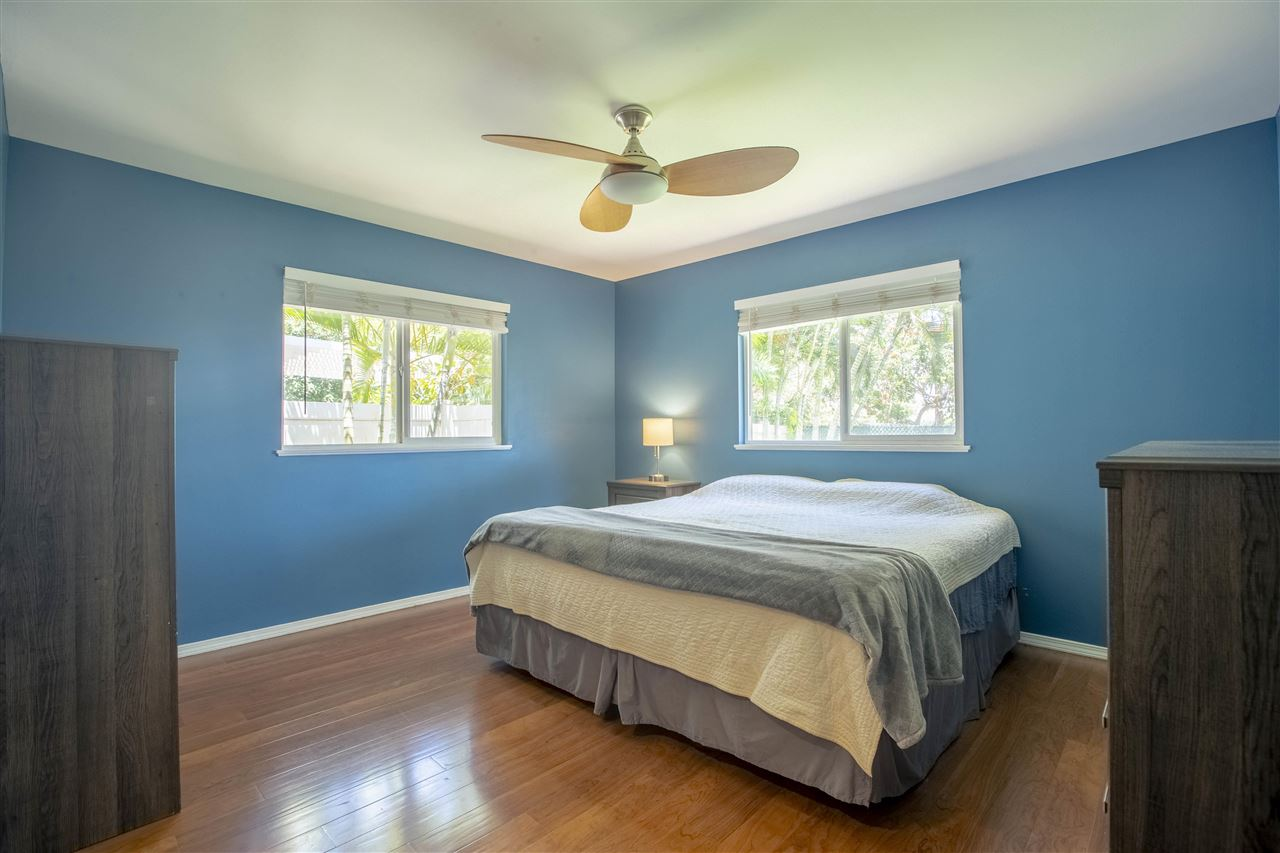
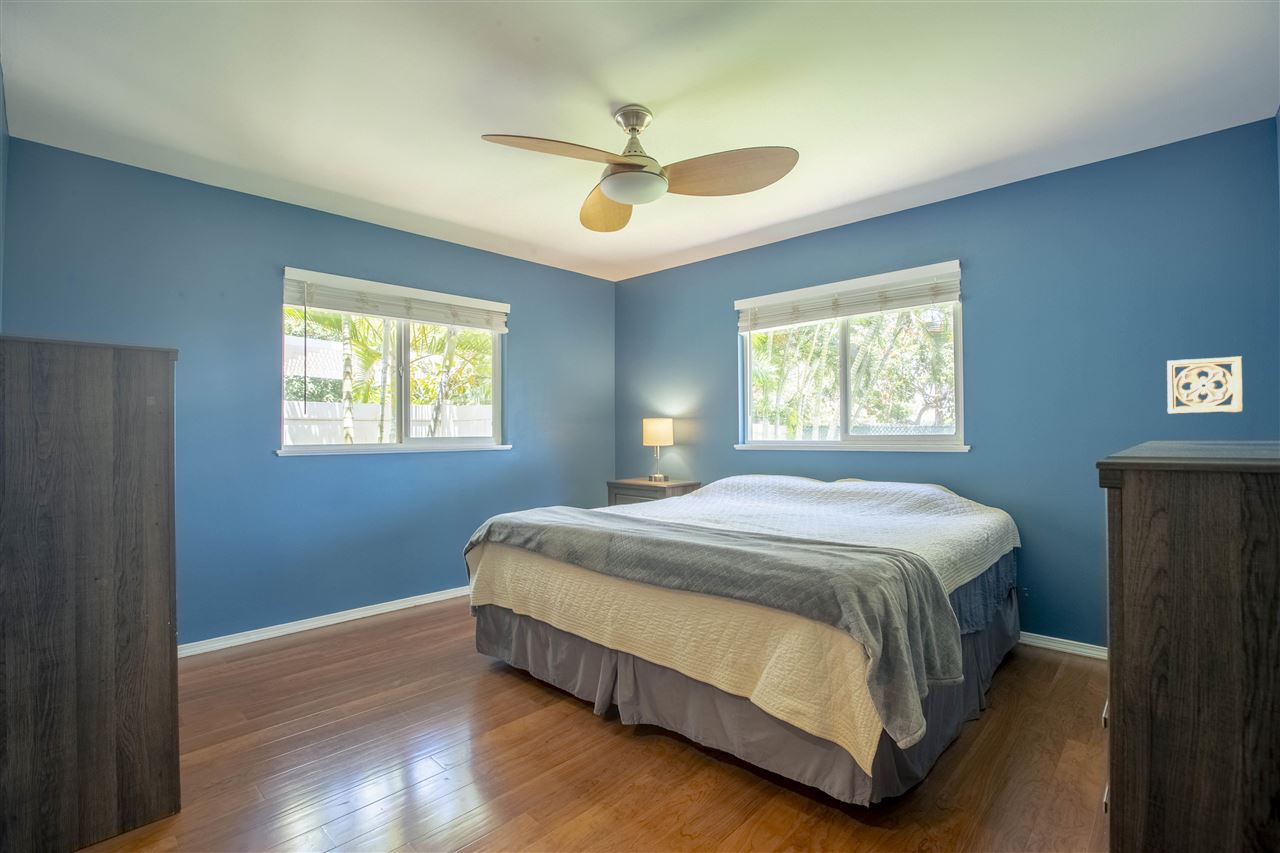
+ wall ornament (1203, 386)
